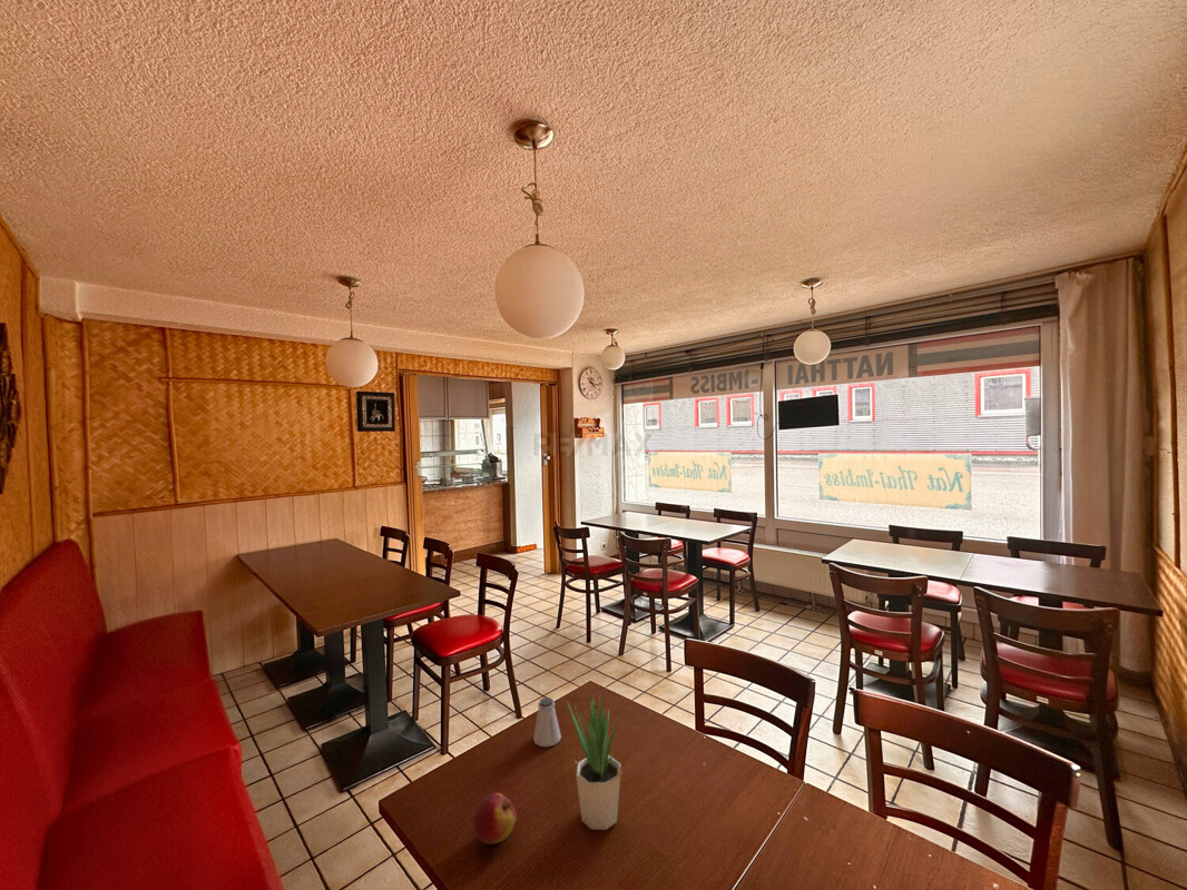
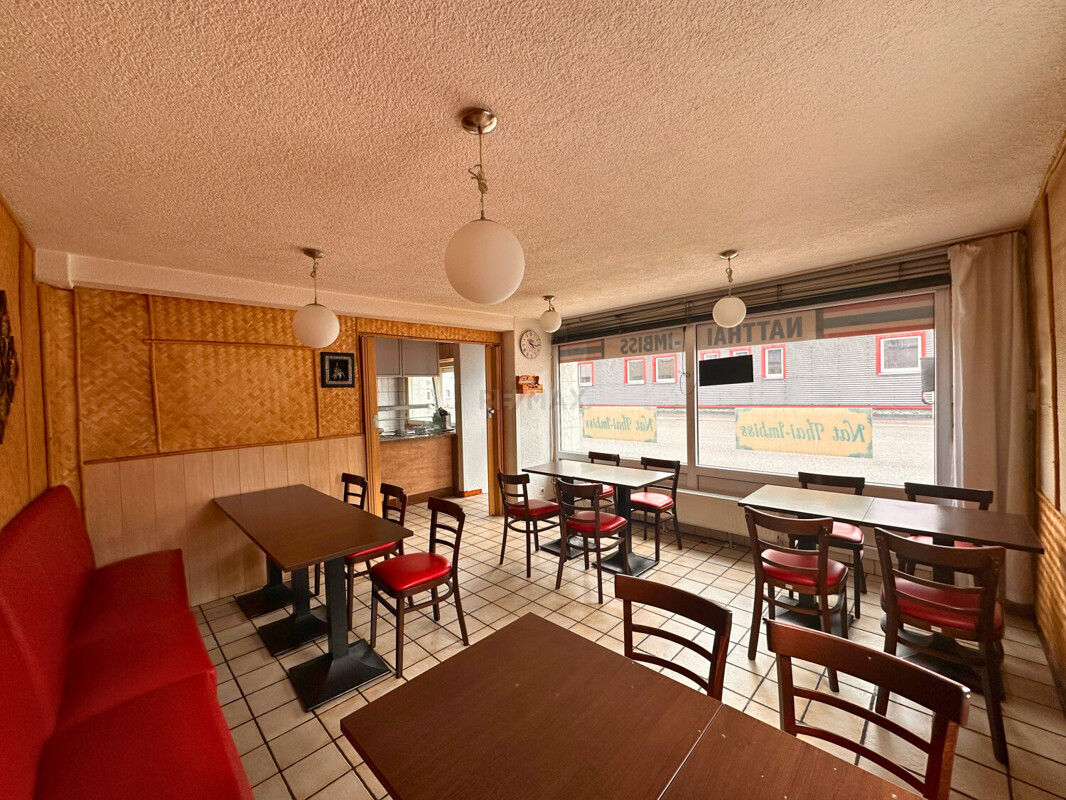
- apple (494, 818)
- saltshaker (547, 719)
- potted plant (594, 749)
